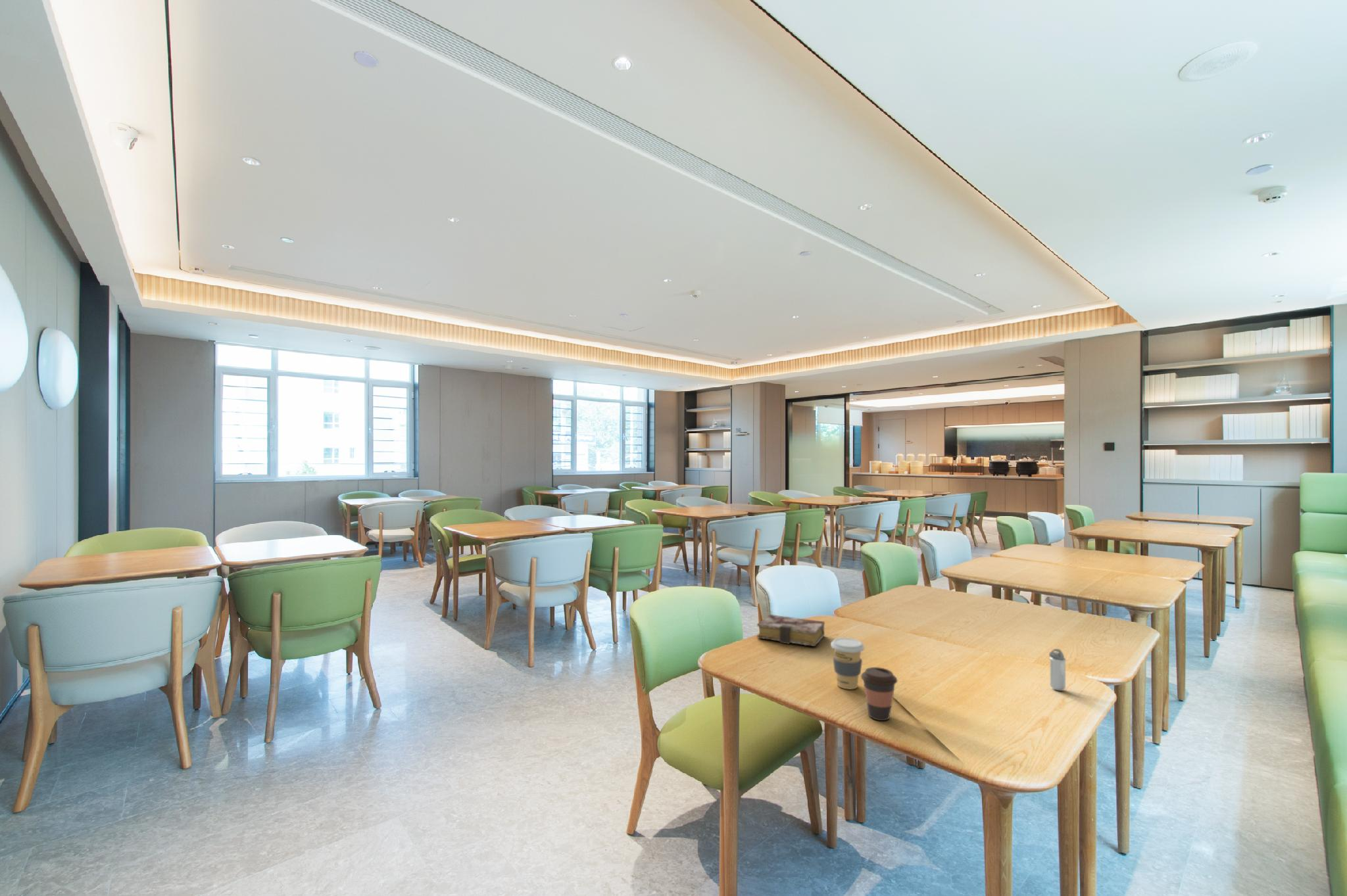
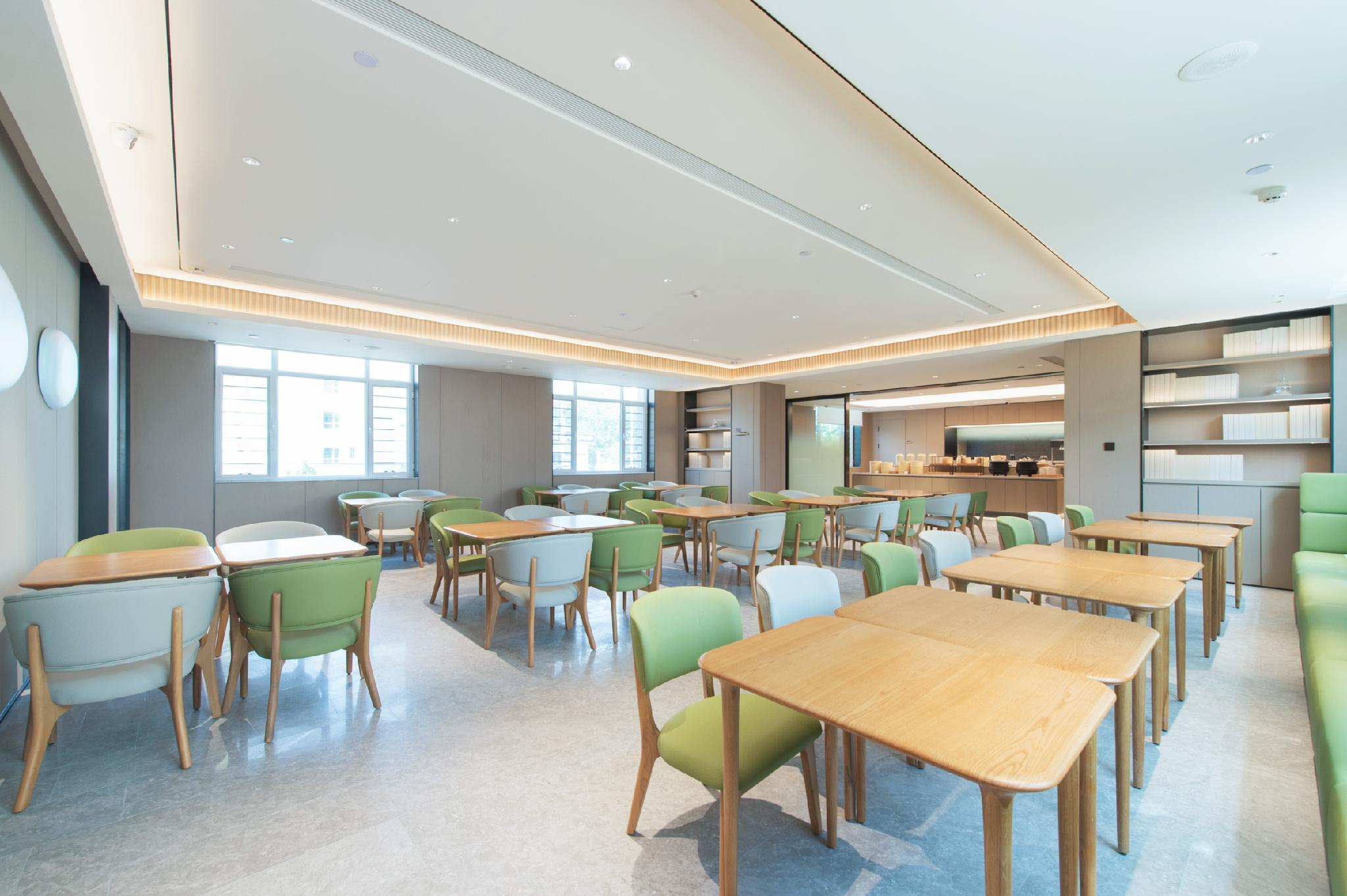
- book (791, 629)
- coffee cup (879, 694)
- shaker (1058, 669)
- coffee cup (847, 663)
